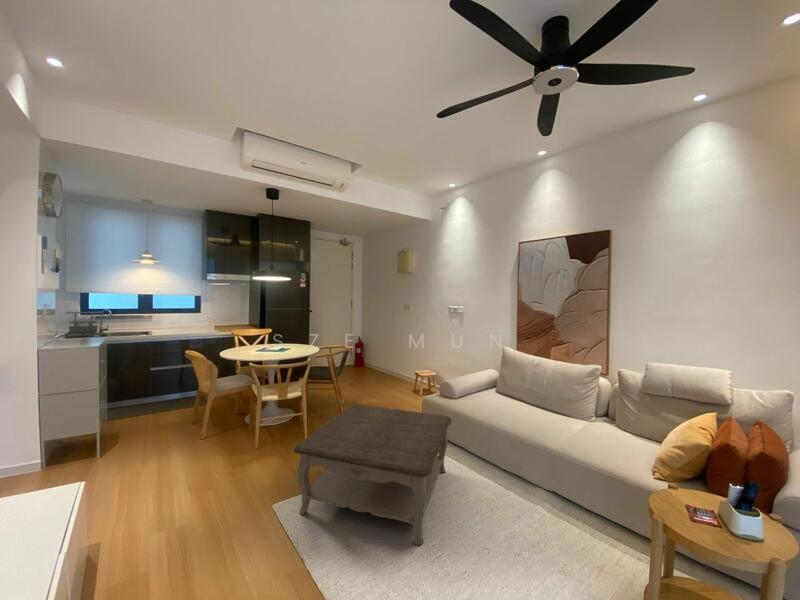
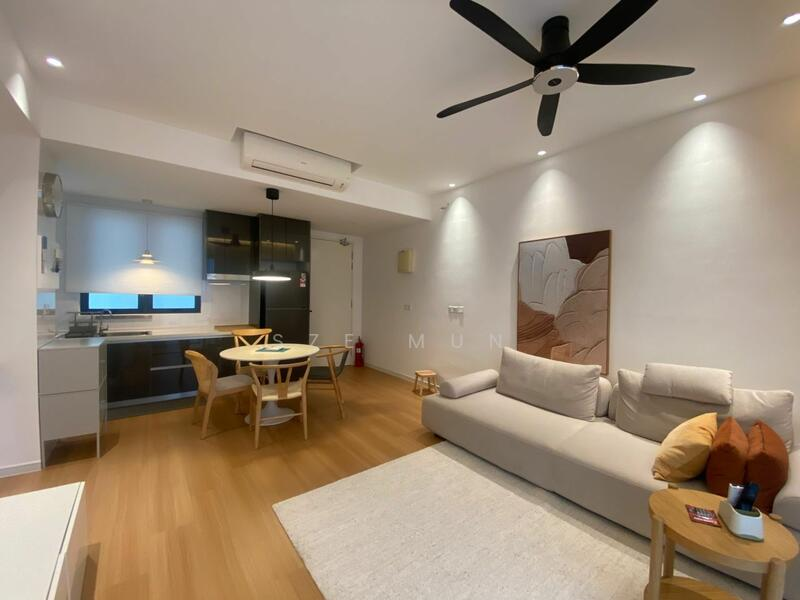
- coffee table (380, 459)
